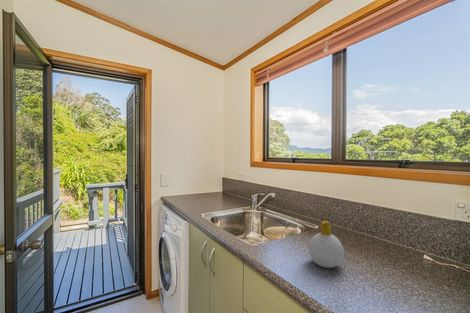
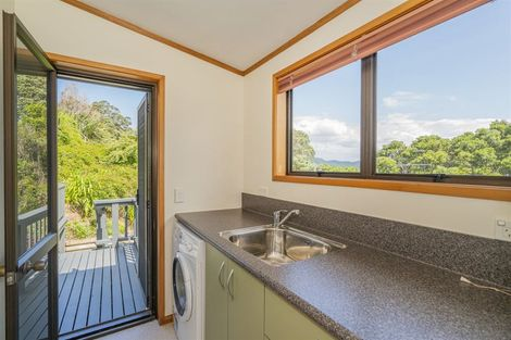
- soap bottle (325, 242)
